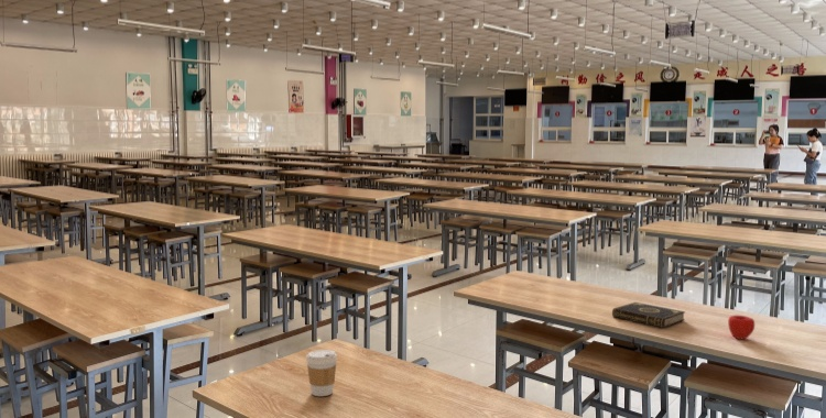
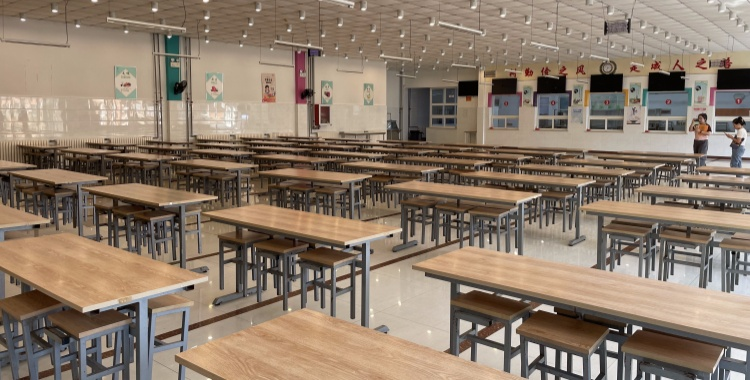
- book (648, 314)
- coffee cup (322, 372)
- apple (740, 327)
